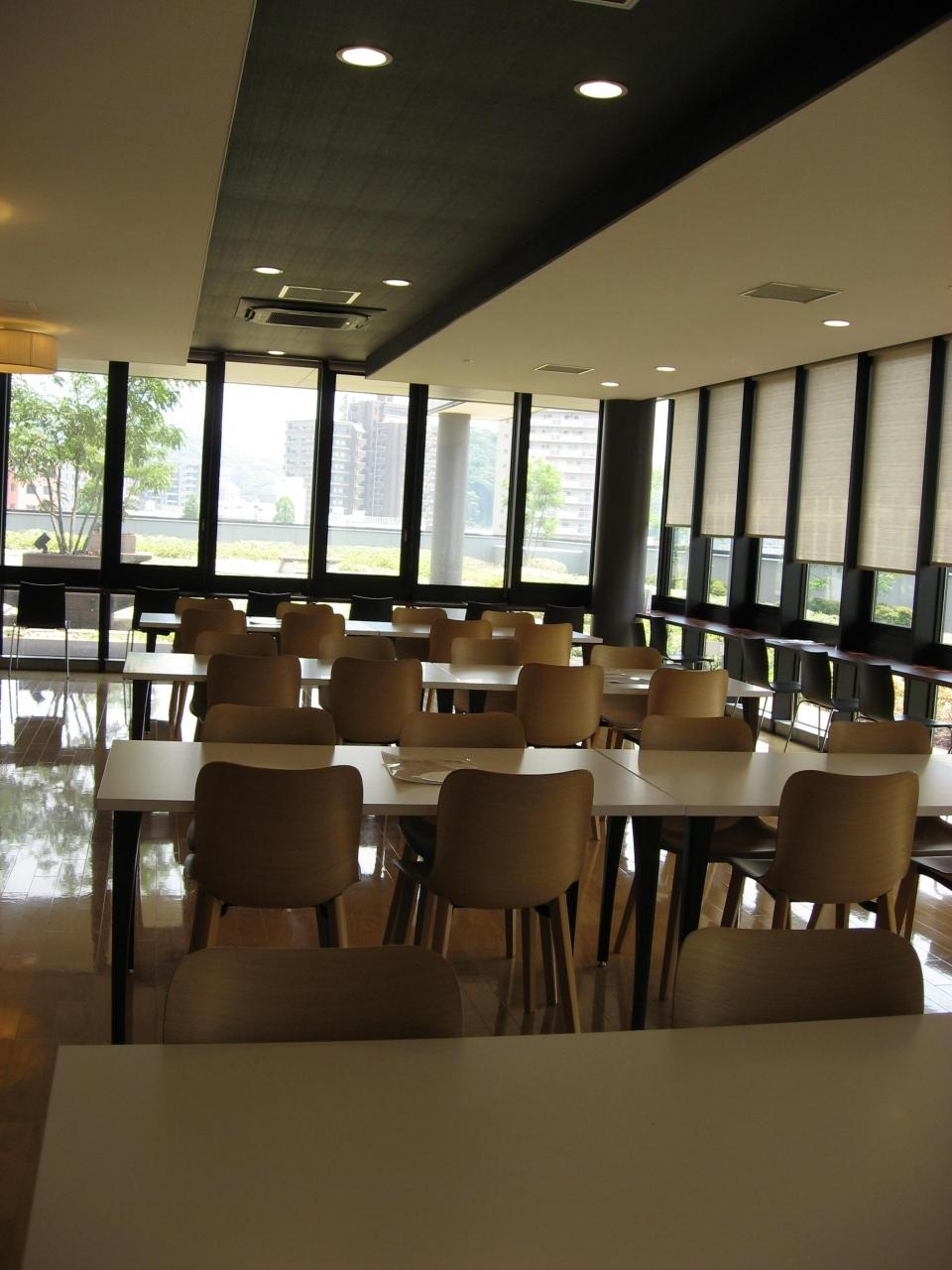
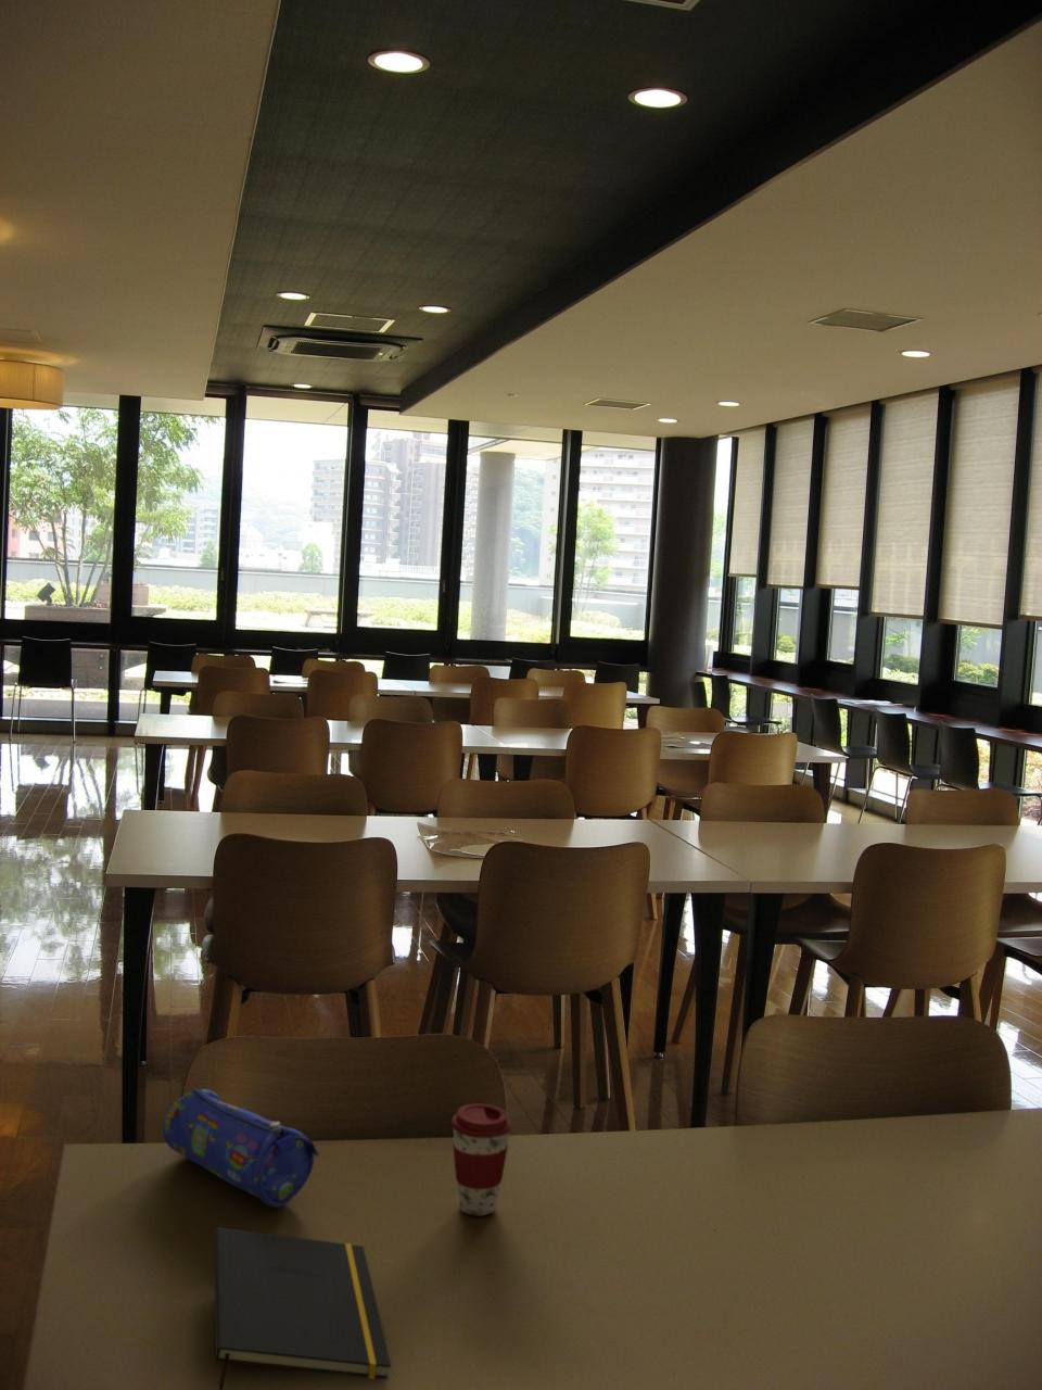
+ notepad (297, 1298)
+ coffee cup (478, 1160)
+ pencil case (236, 1142)
